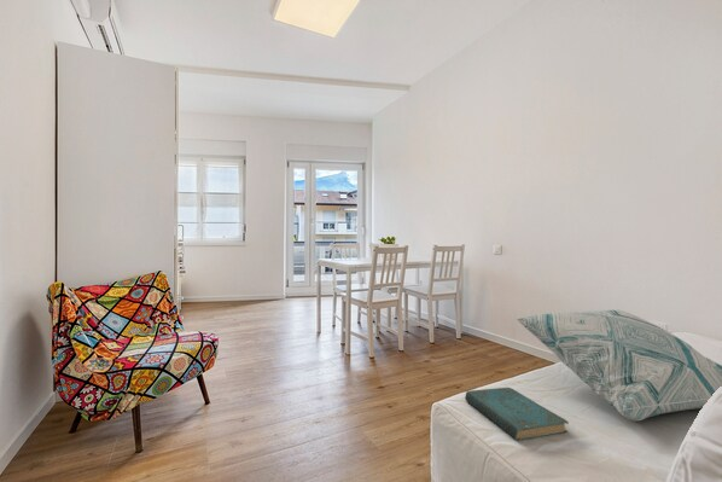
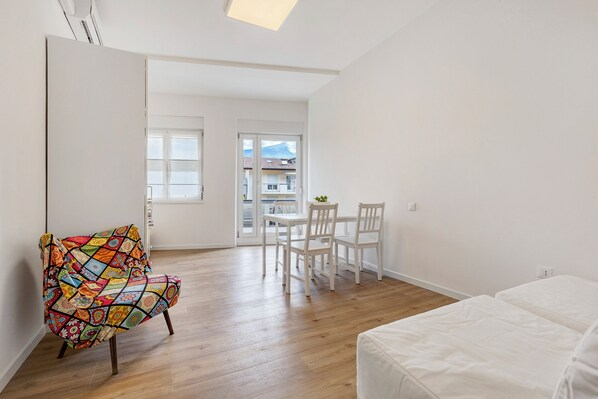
- decorative pillow (621, 355)
- book (512, 410)
